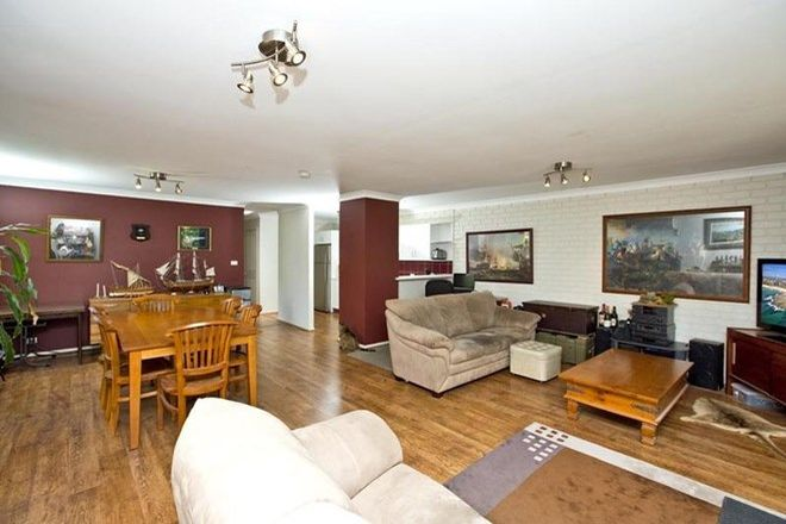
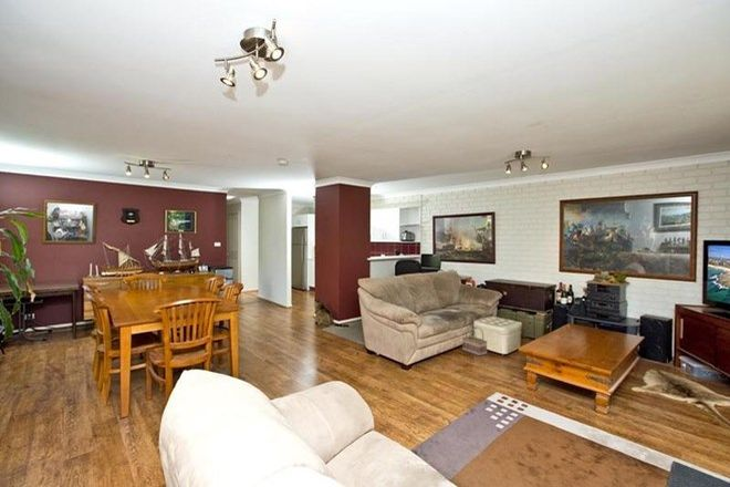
+ basket (474, 340)
